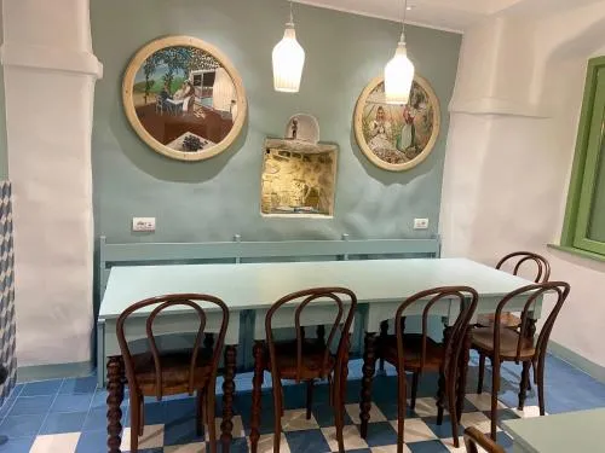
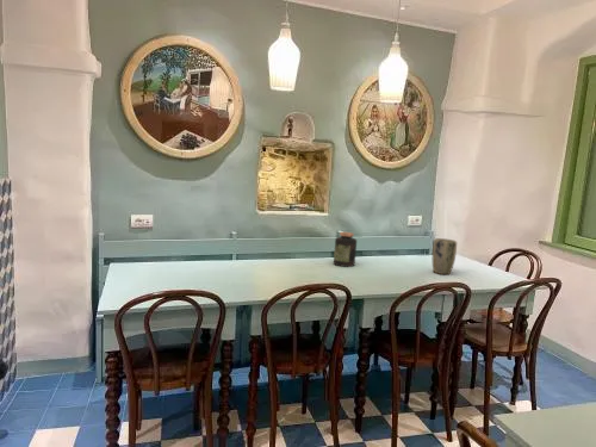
+ jar (344, 248)
+ plant pot (443, 256)
